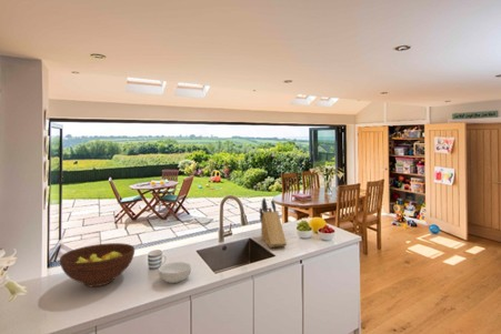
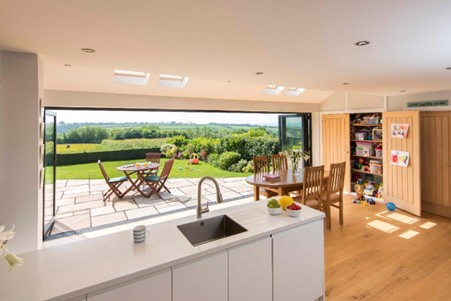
- fruit bowl (99, 266)
- cereal bowl (174, 273)
- knife block (271, 220)
